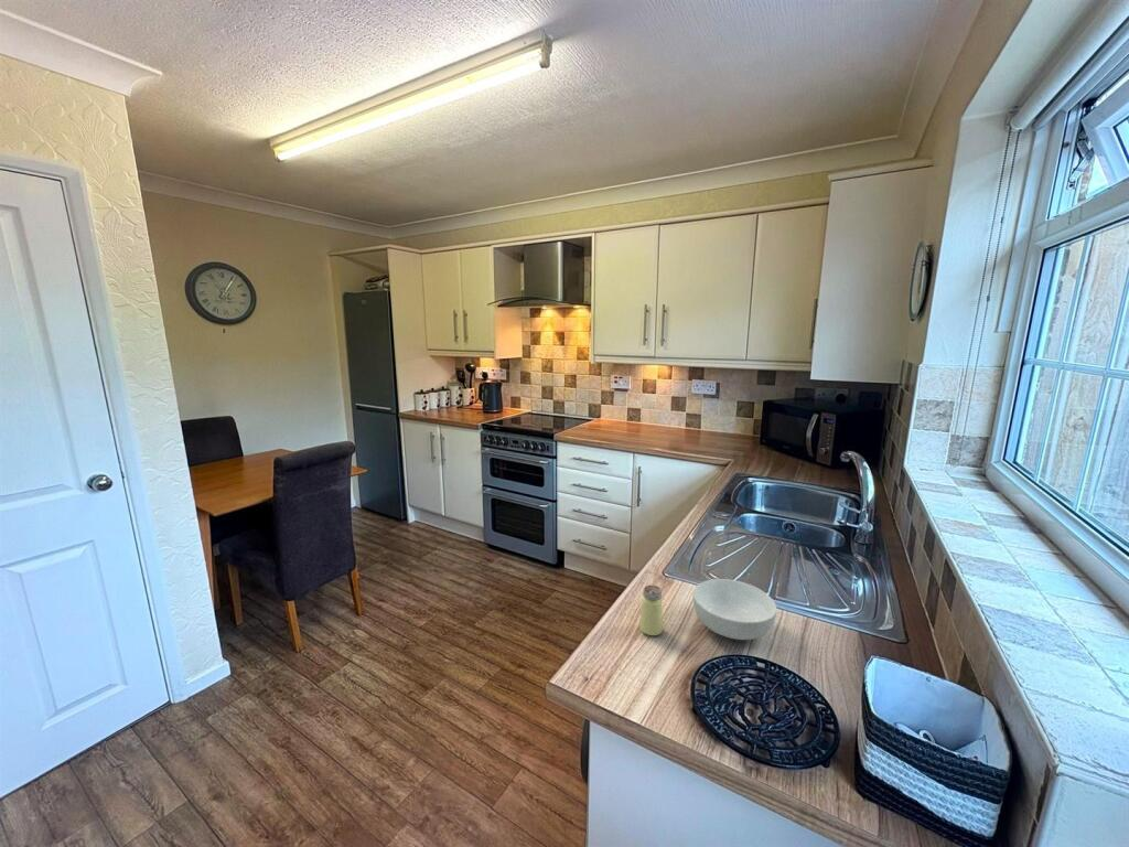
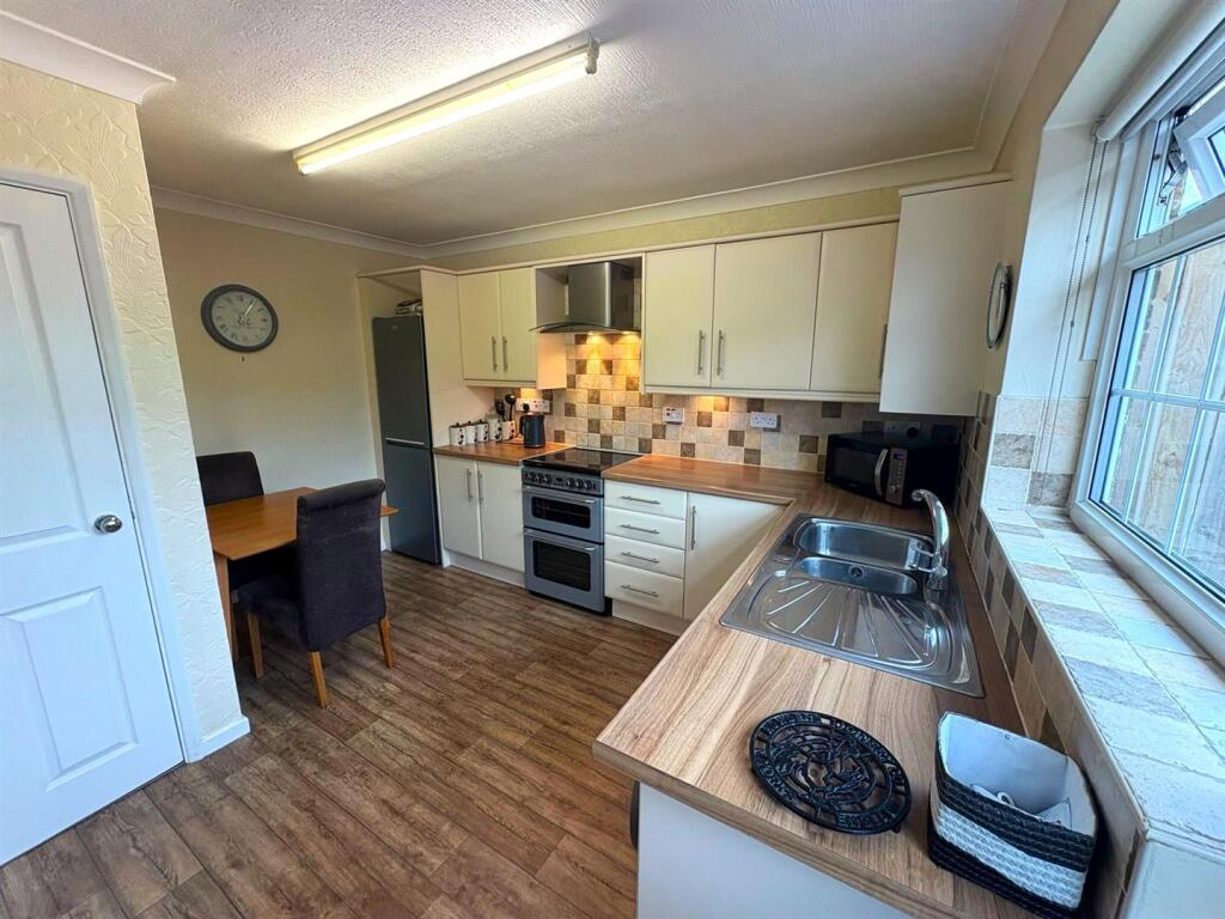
- saltshaker (652, 609)
- cereal bowl (732, 612)
